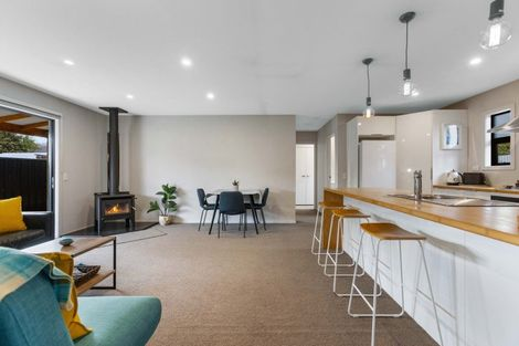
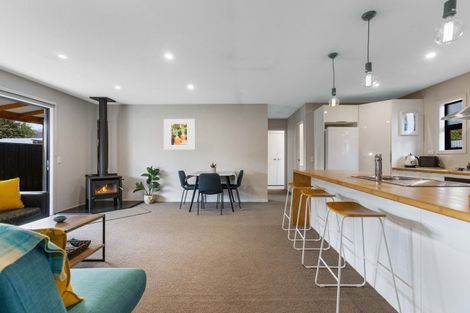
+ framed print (179, 134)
